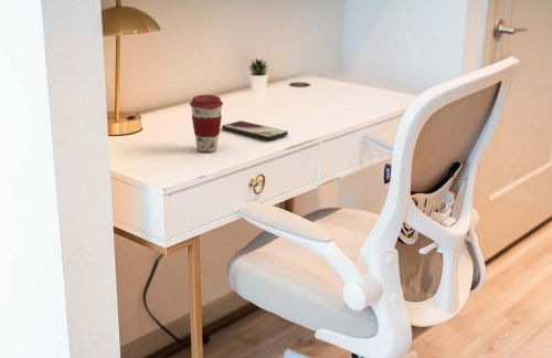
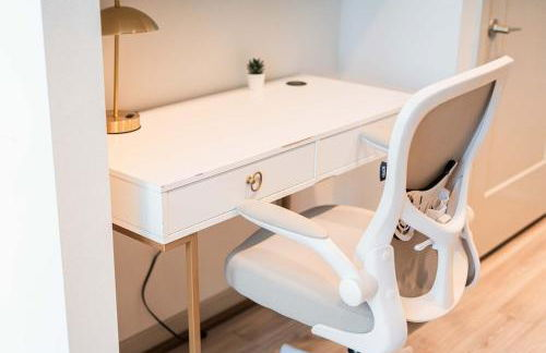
- coffee cup (206, 123)
- smartphone (254, 129)
